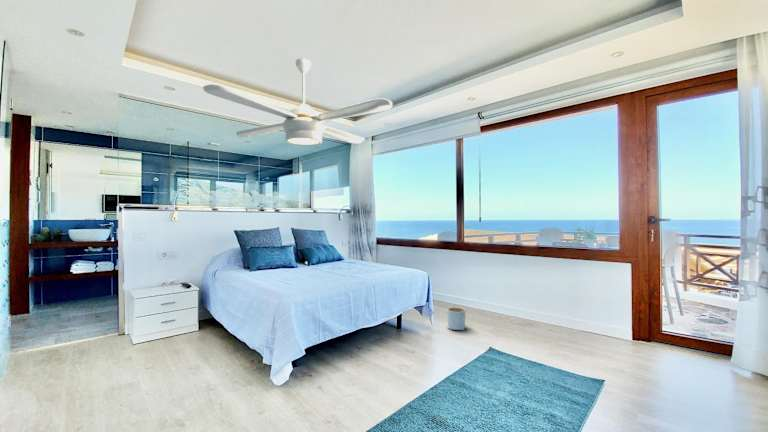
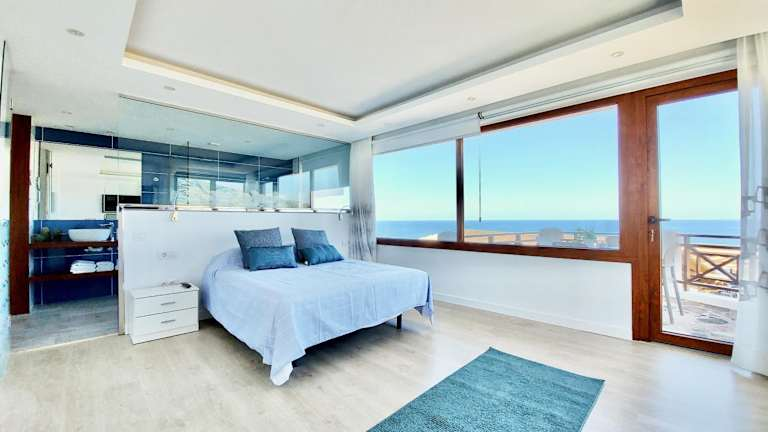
- planter (456, 318)
- ceiling fan (303, 101)
